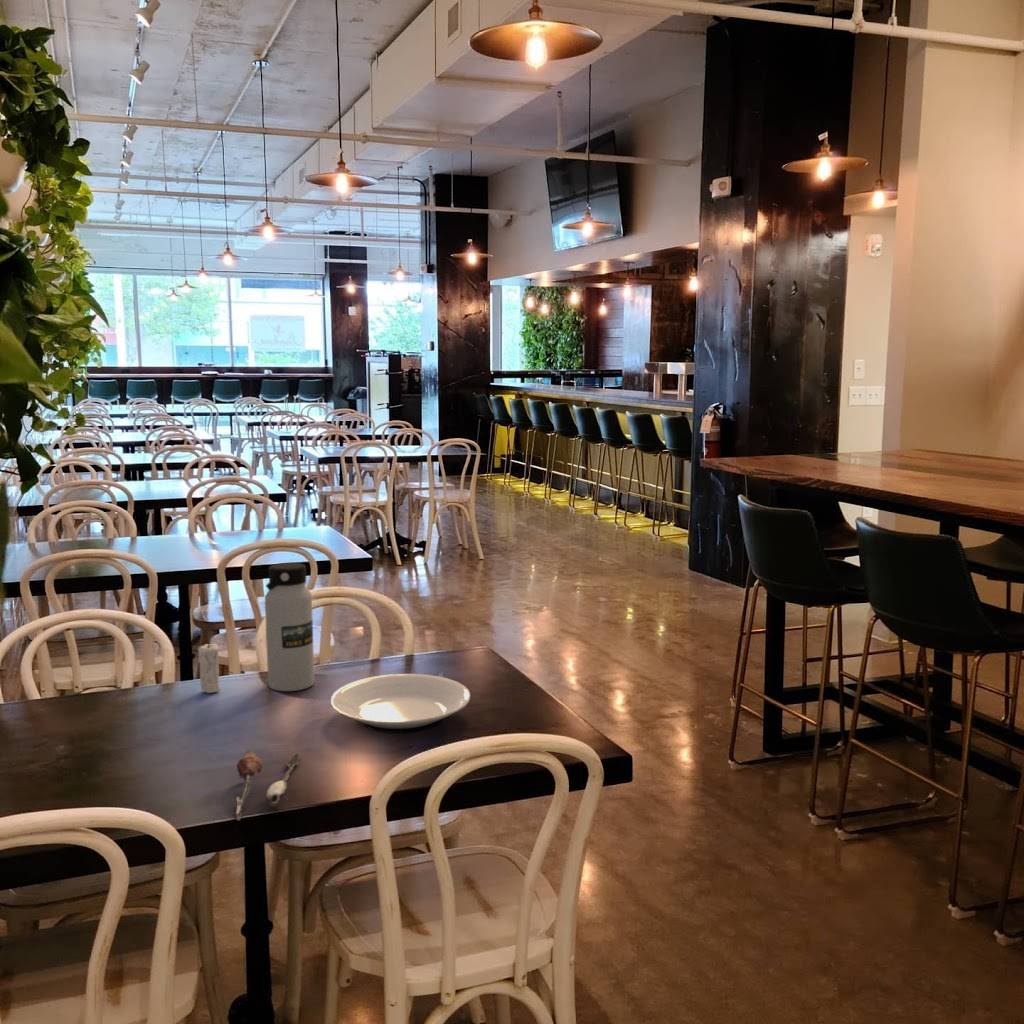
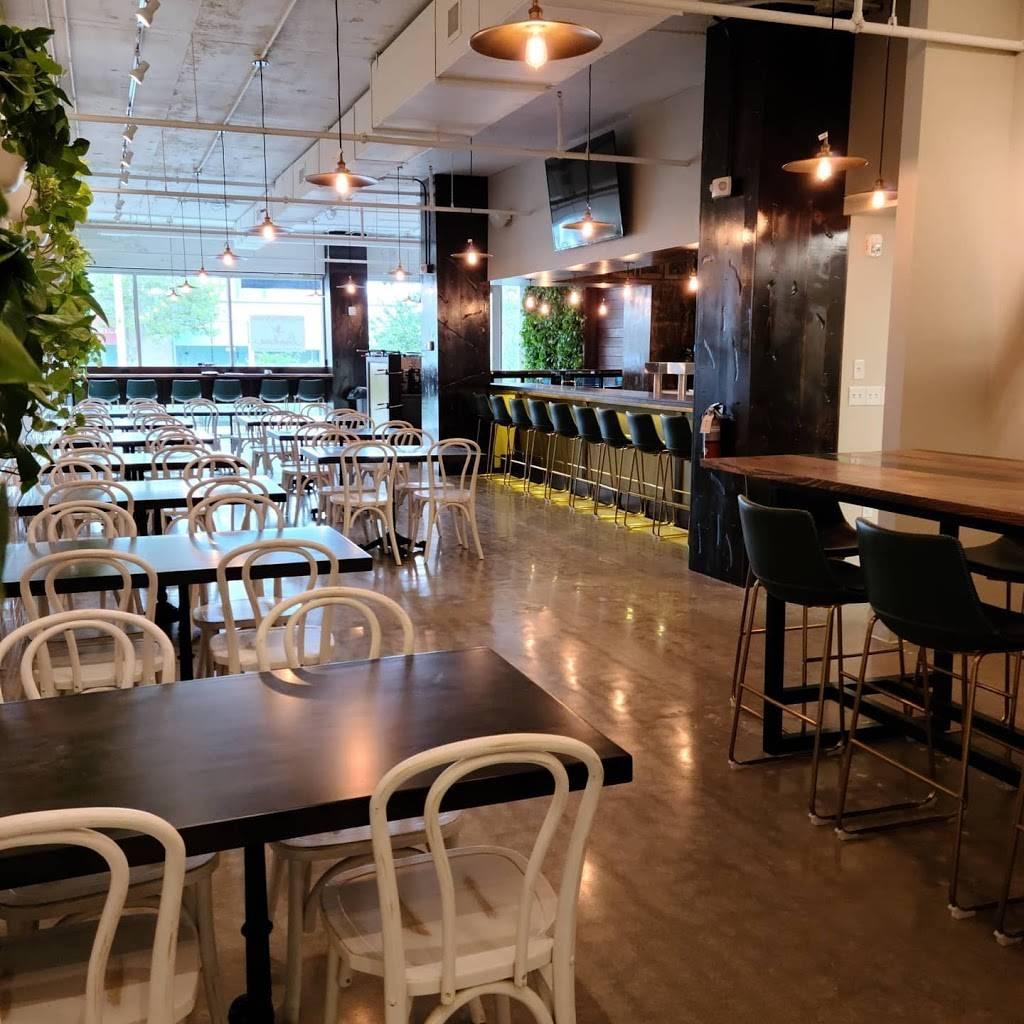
- water bottle (289, 625)
- spoon (262, 774)
- candle (209, 663)
- plate (401, 706)
